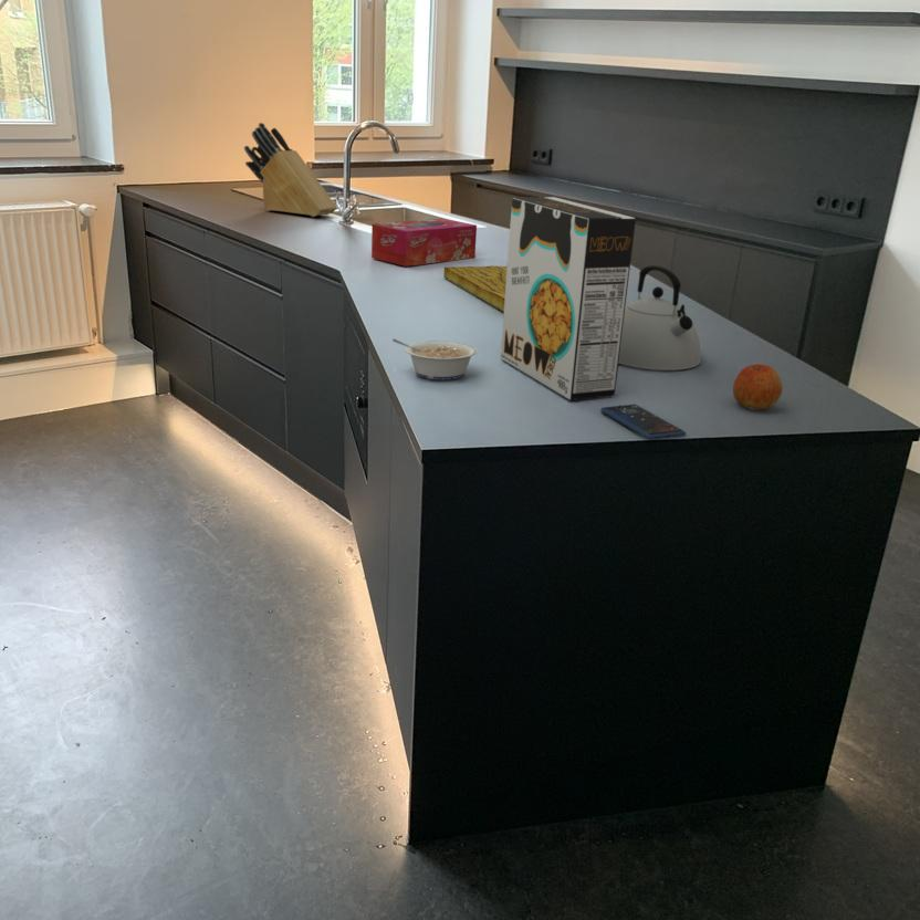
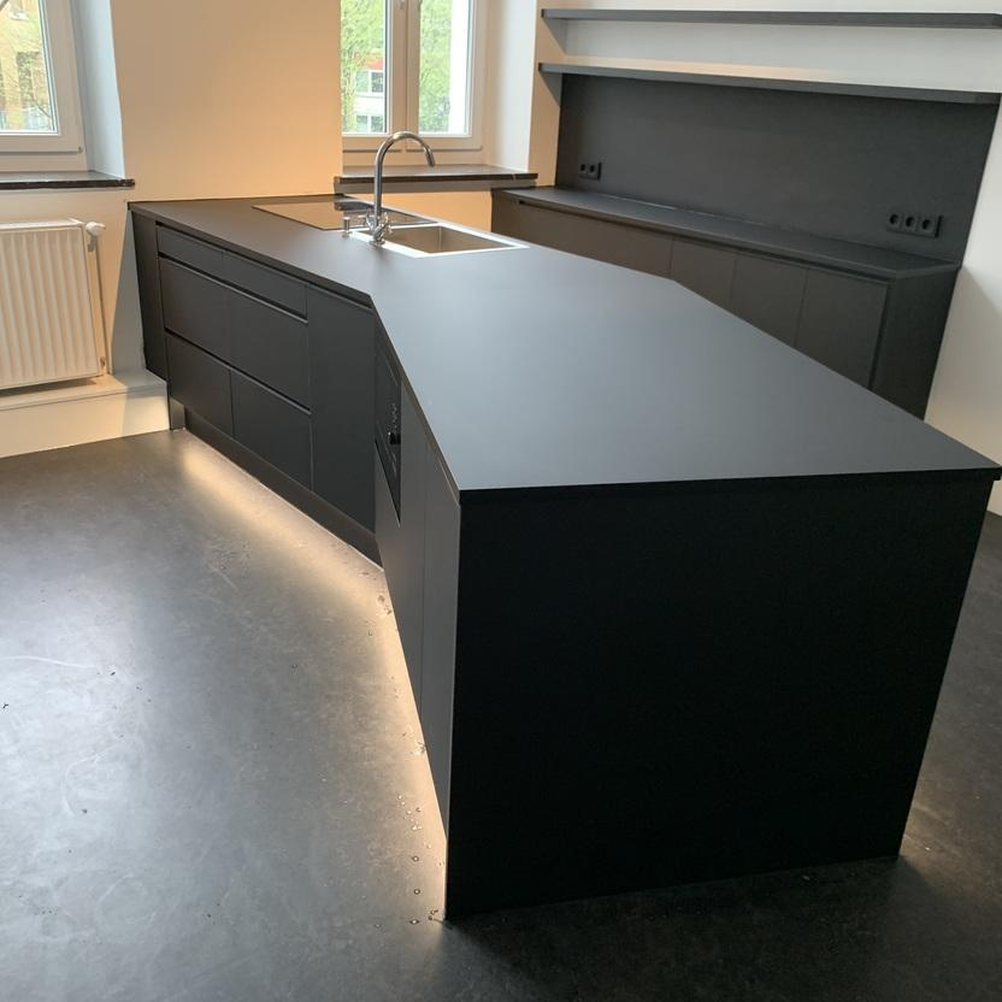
- cutting board (505, 285)
- legume (438, 358)
- tissue box (425, 241)
- knife block (289, 168)
- cereal box (562, 294)
- kettle (656, 313)
- smartphone (641, 421)
- apple (757, 386)
